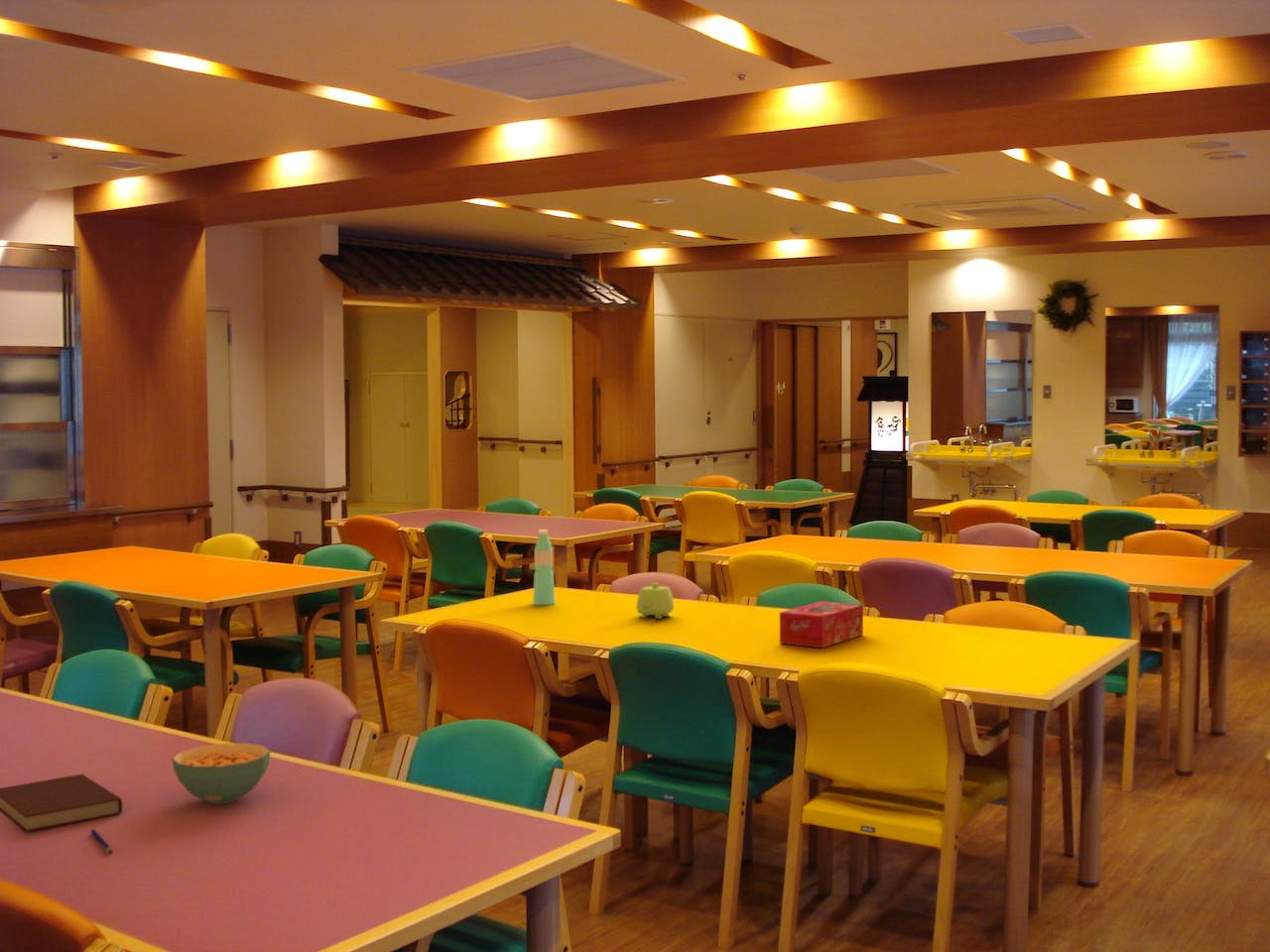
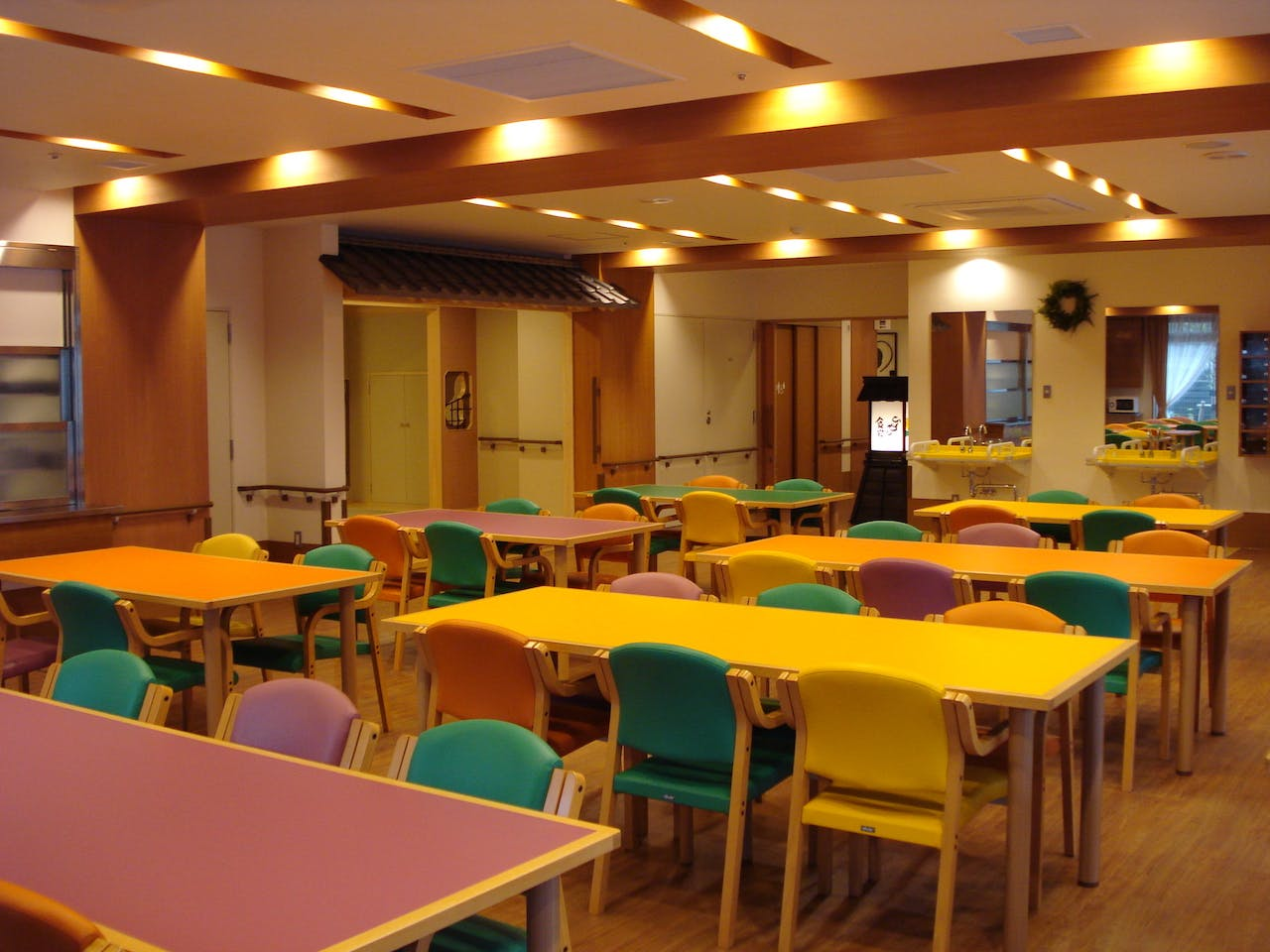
- teapot (654, 600)
- cereal bowl (221, 776)
- pen (101, 841)
- tissue box (822, 623)
- notebook (56, 800)
- water bottle (544, 566)
